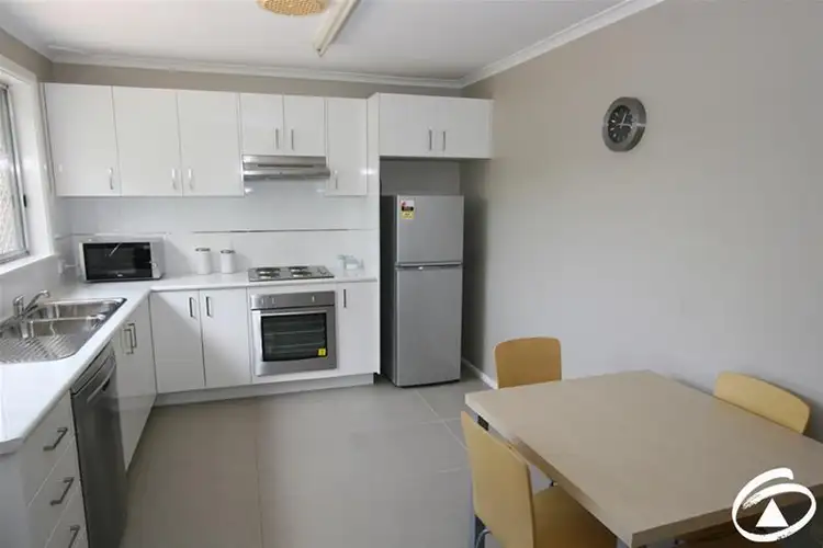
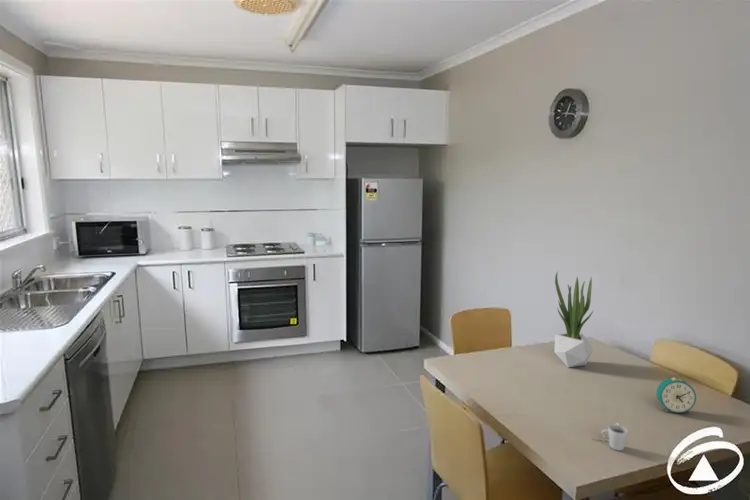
+ cup (614, 431)
+ potted plant (574, 320)
+ alarm clock (674, 393)
